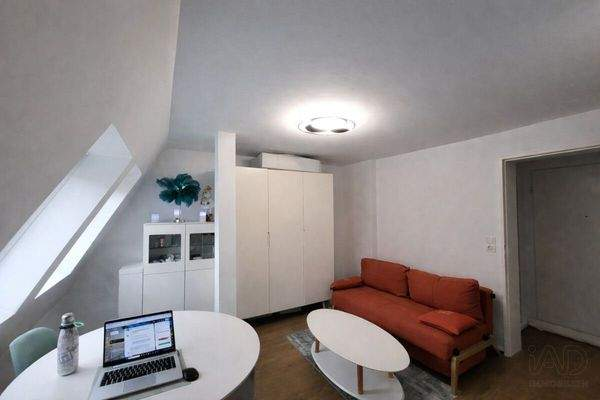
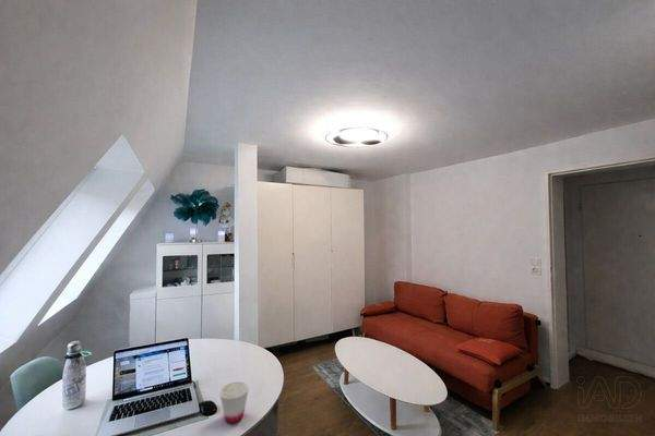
+ cup (234, 403)
